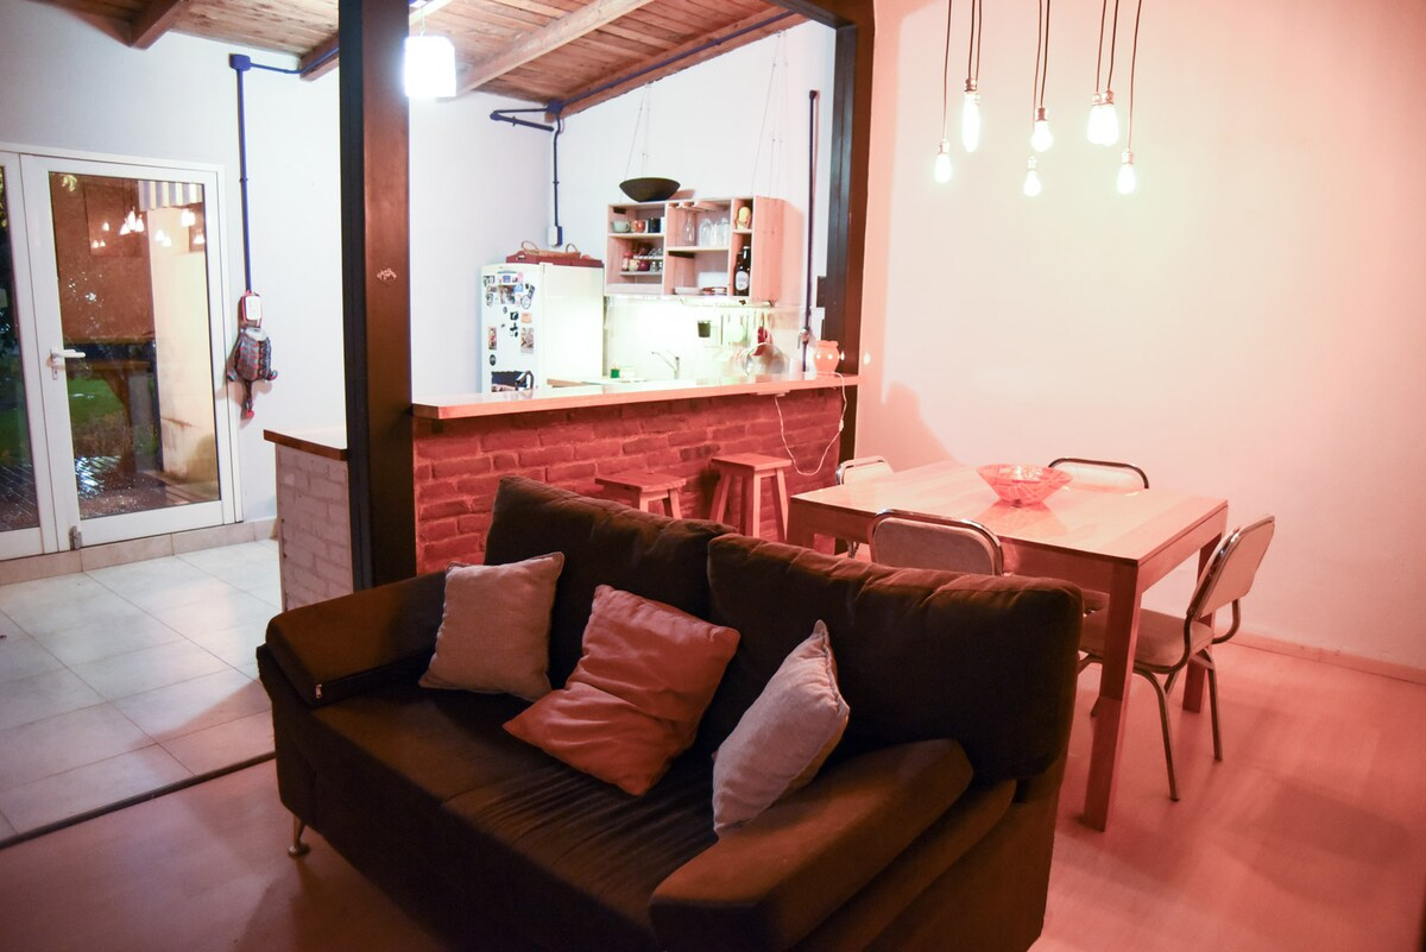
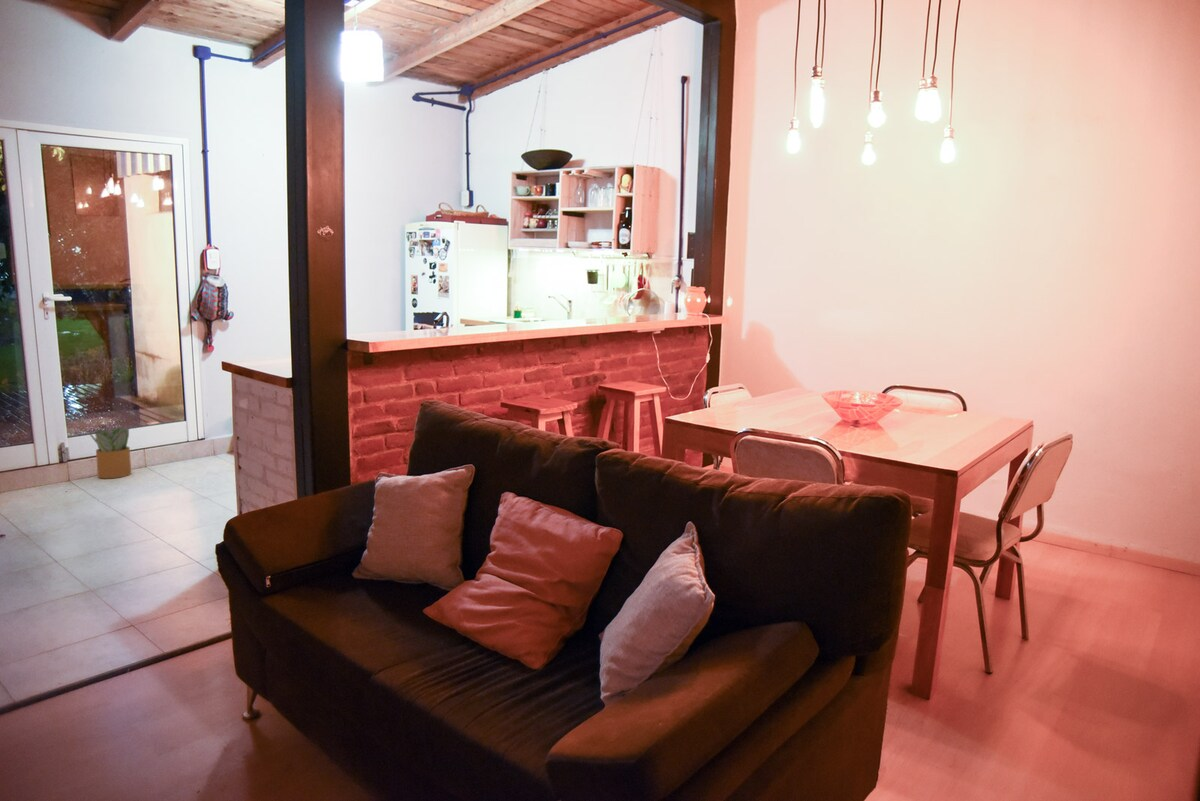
+ potted plant (110, 452)
